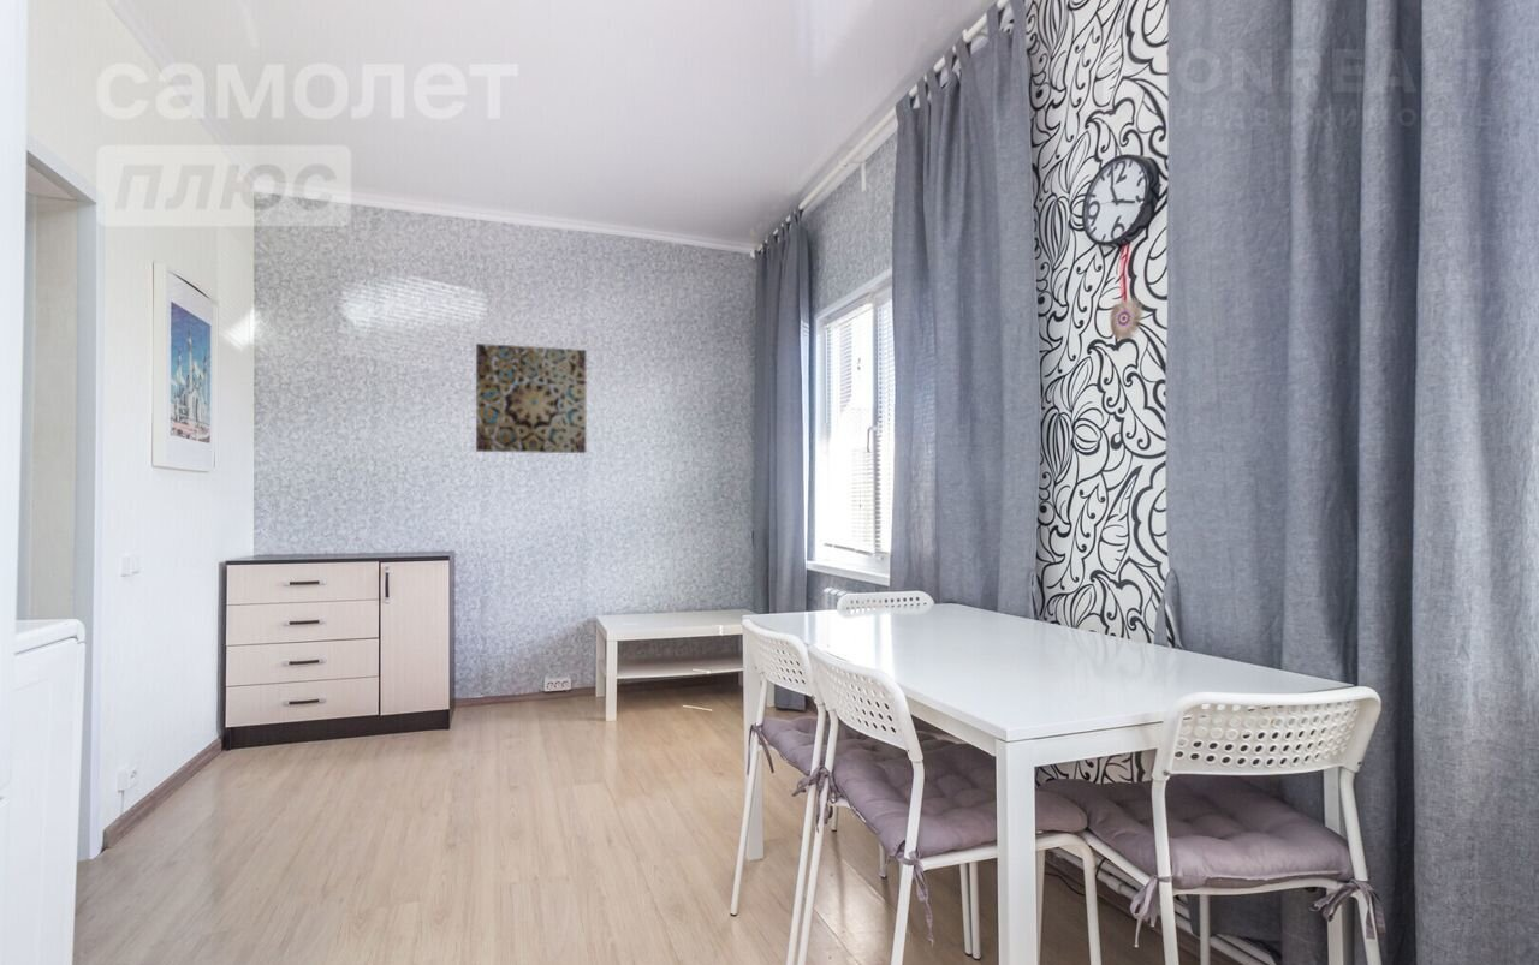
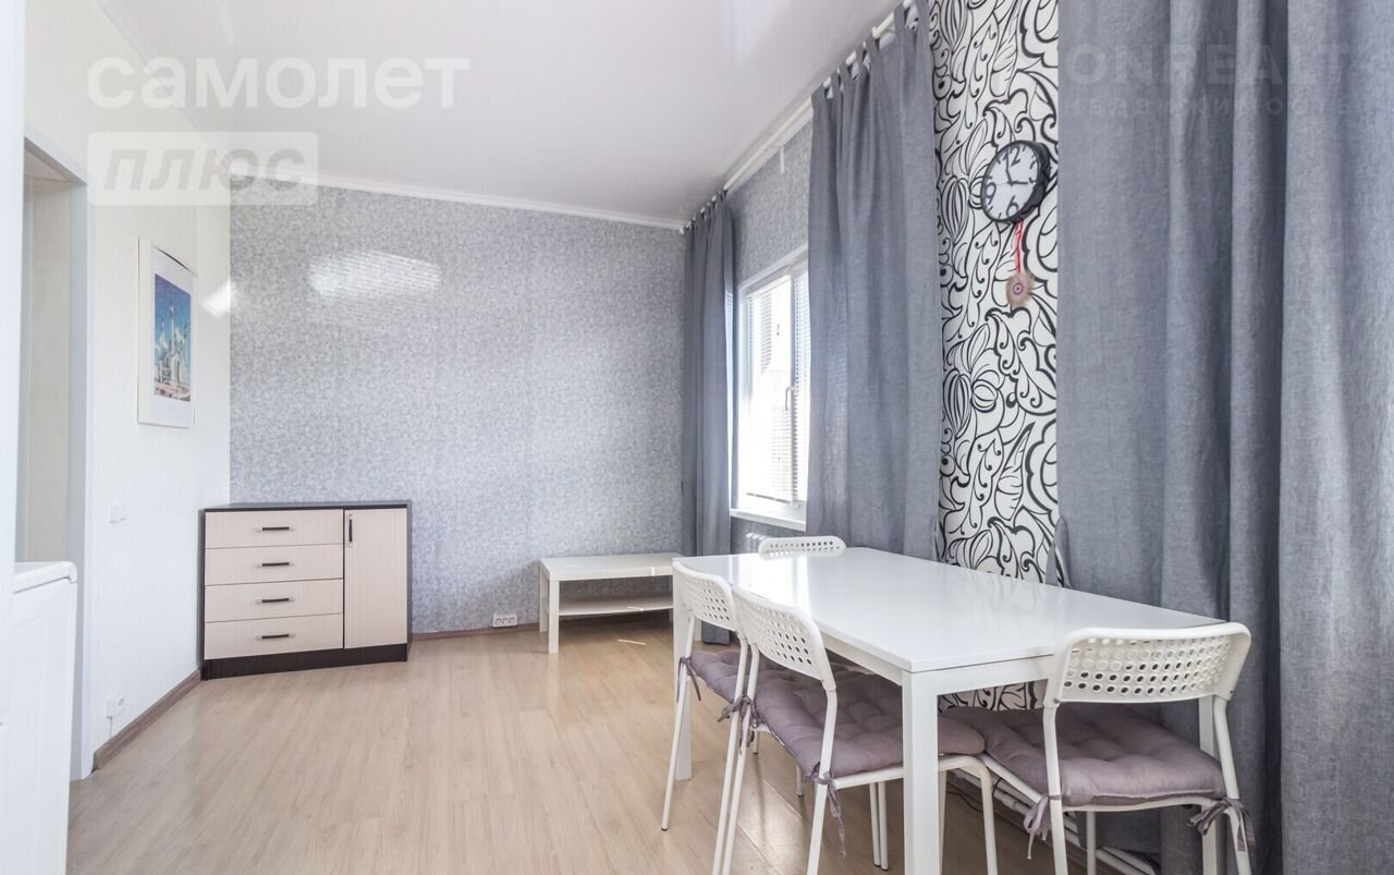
- wall art (531, 399)
